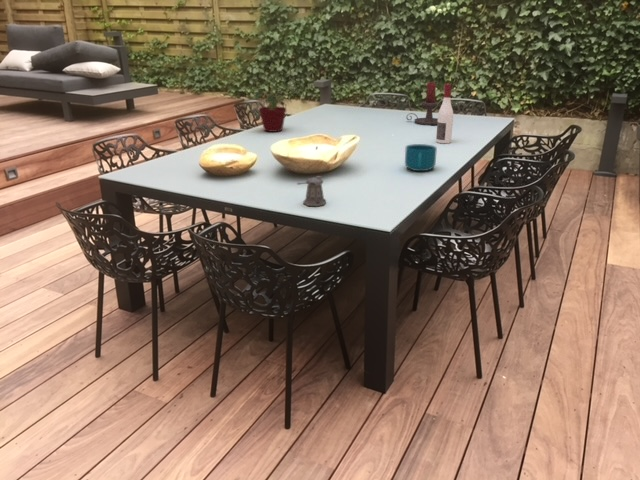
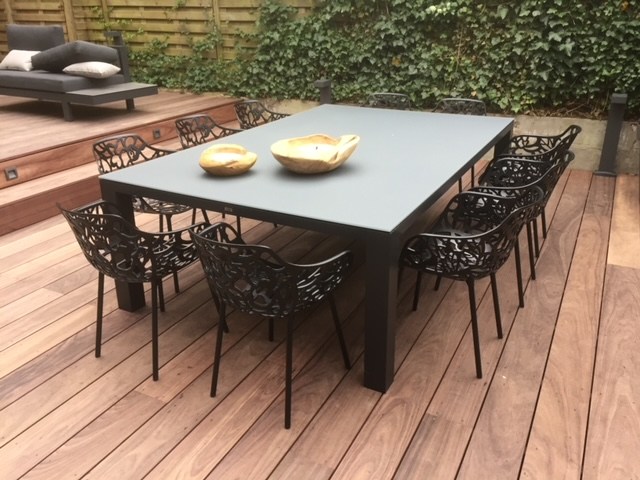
- potted plant (280, 101)
- alcohol (445, 113)
- cup (420, 159)
- pepper shaker (312, 190)
- candle holder (425, 102)
